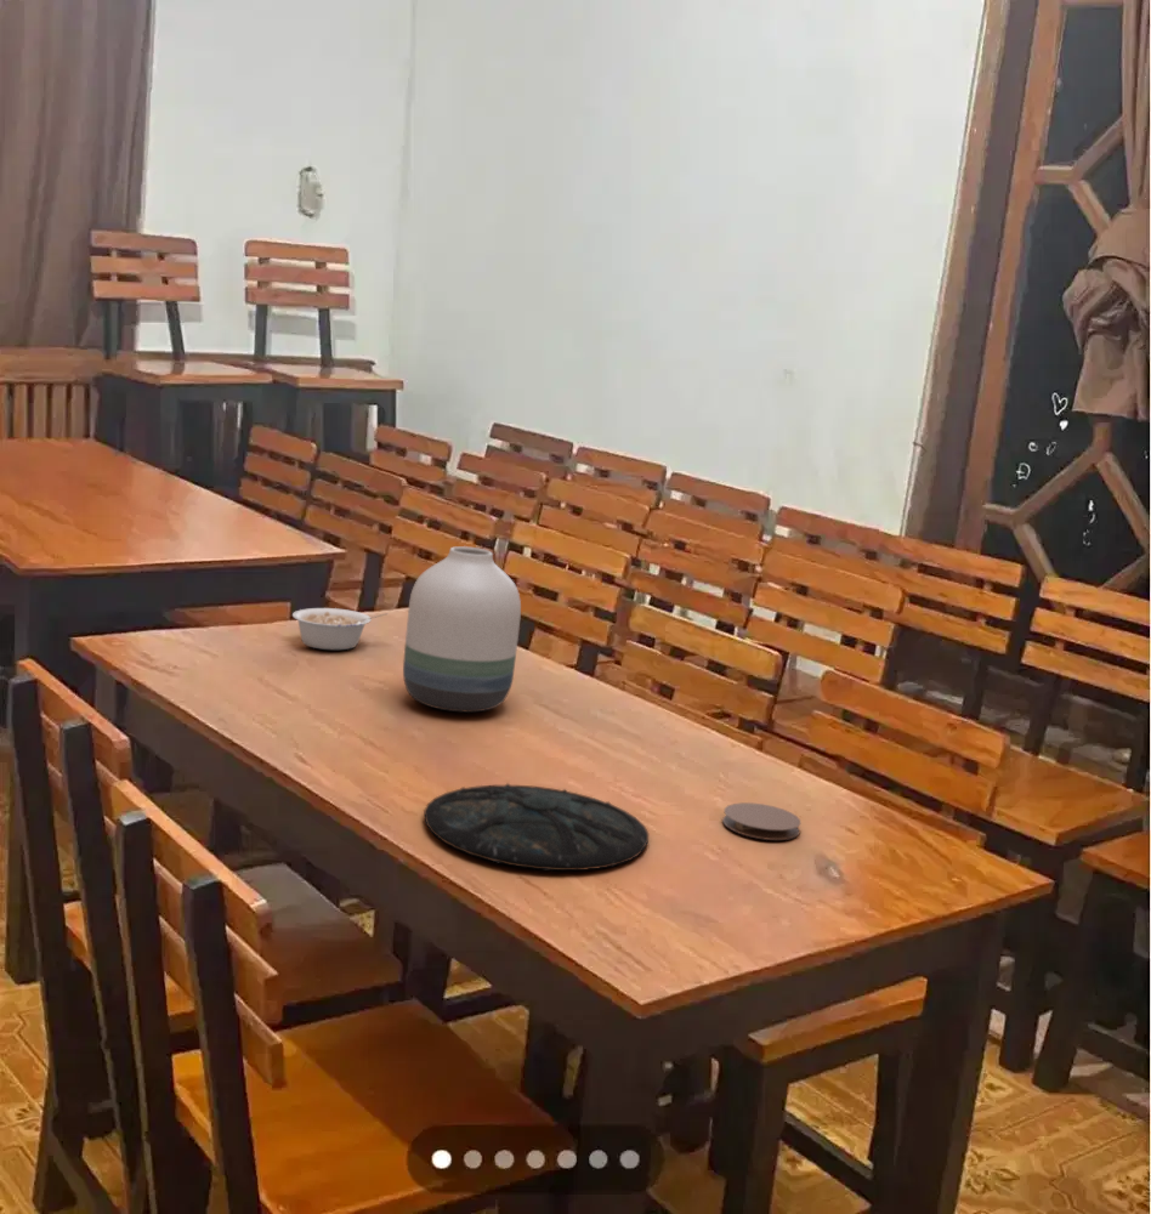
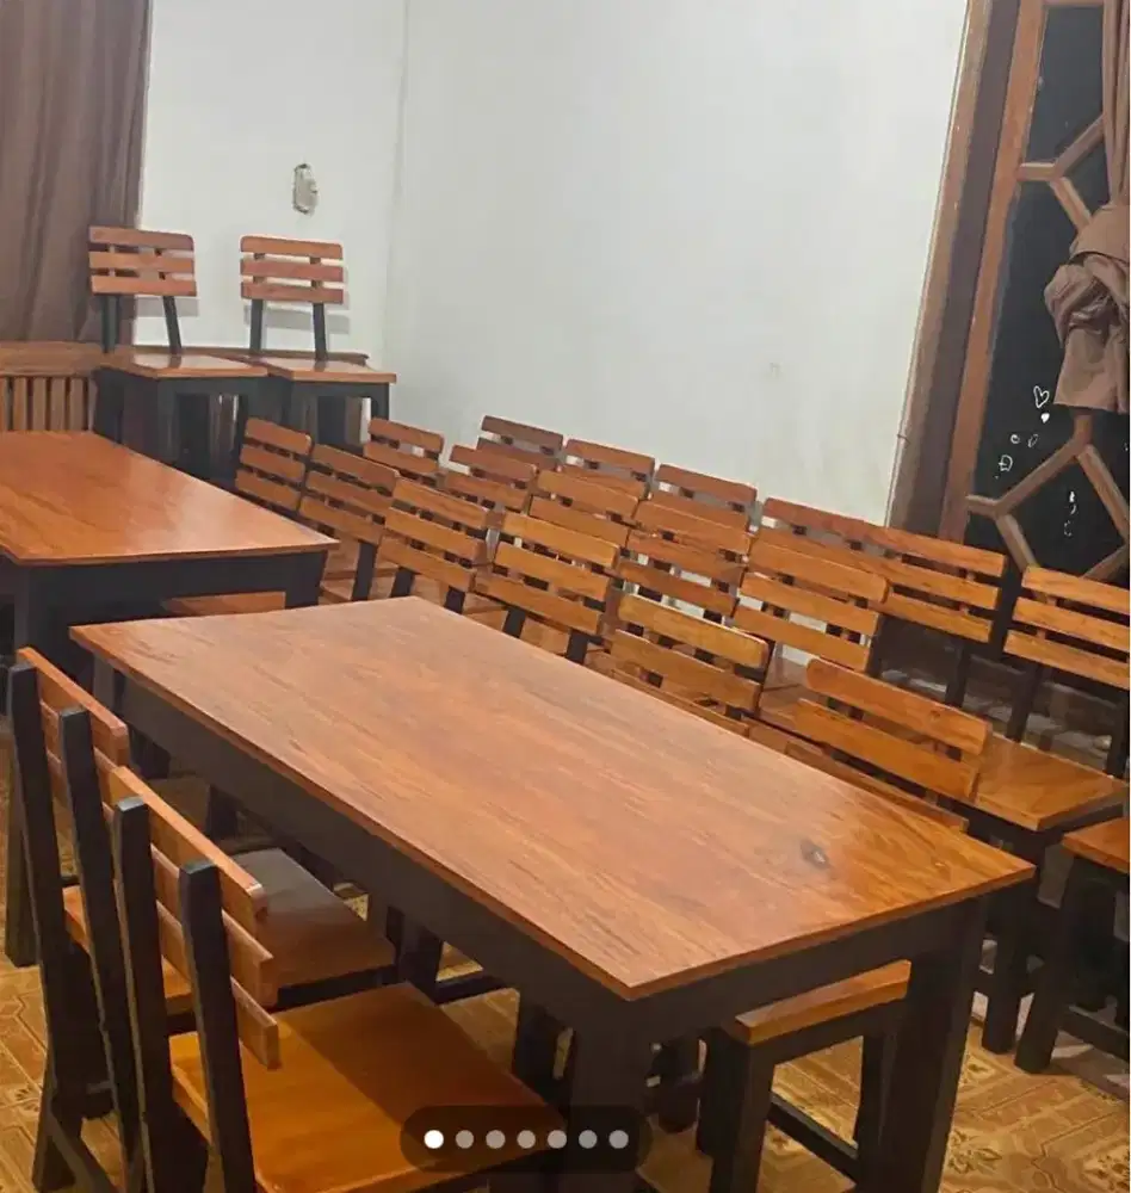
- coaster (761, 821)
- vase (463, 628)
- plate (538, 812)
- legume (333, 626)
